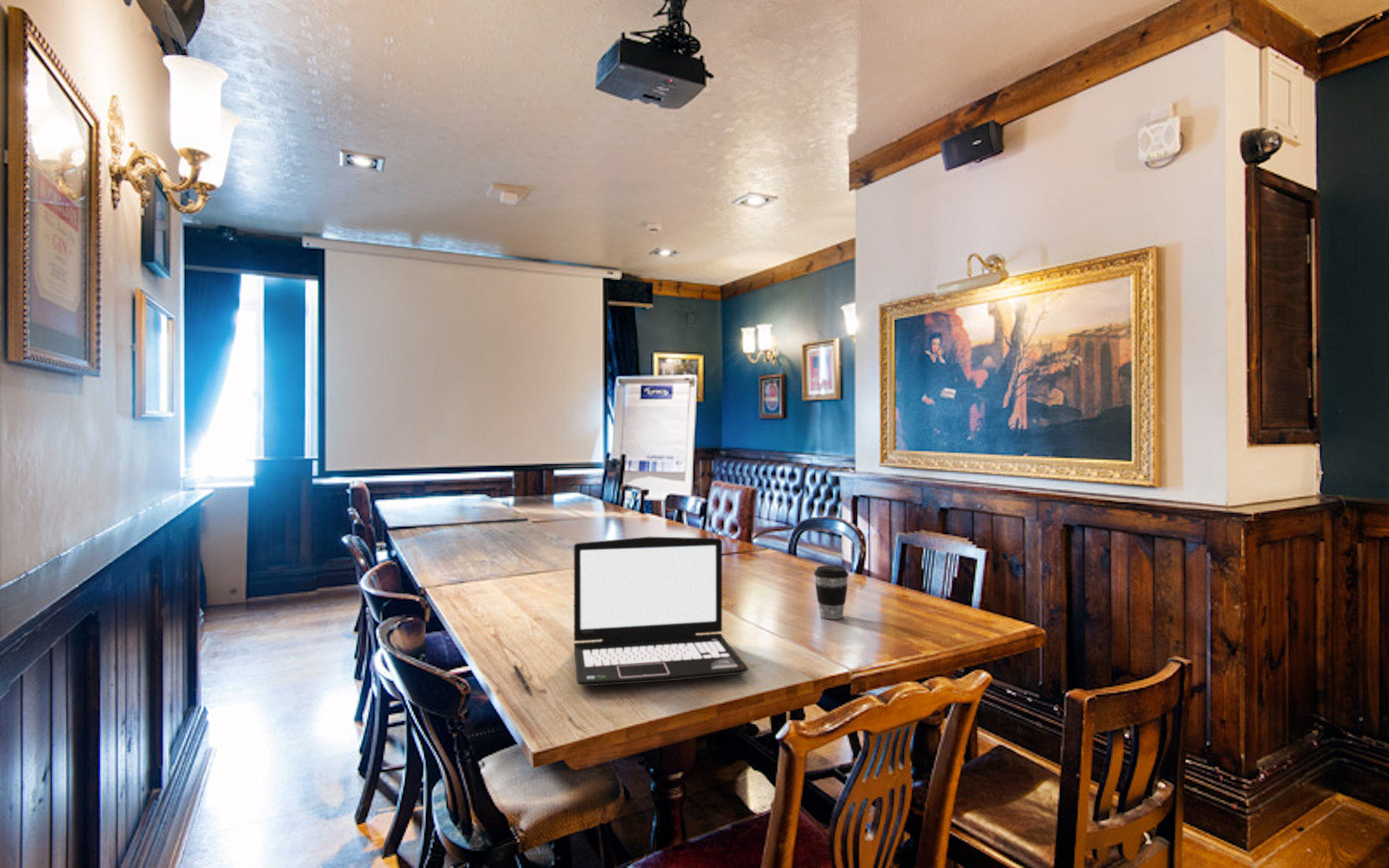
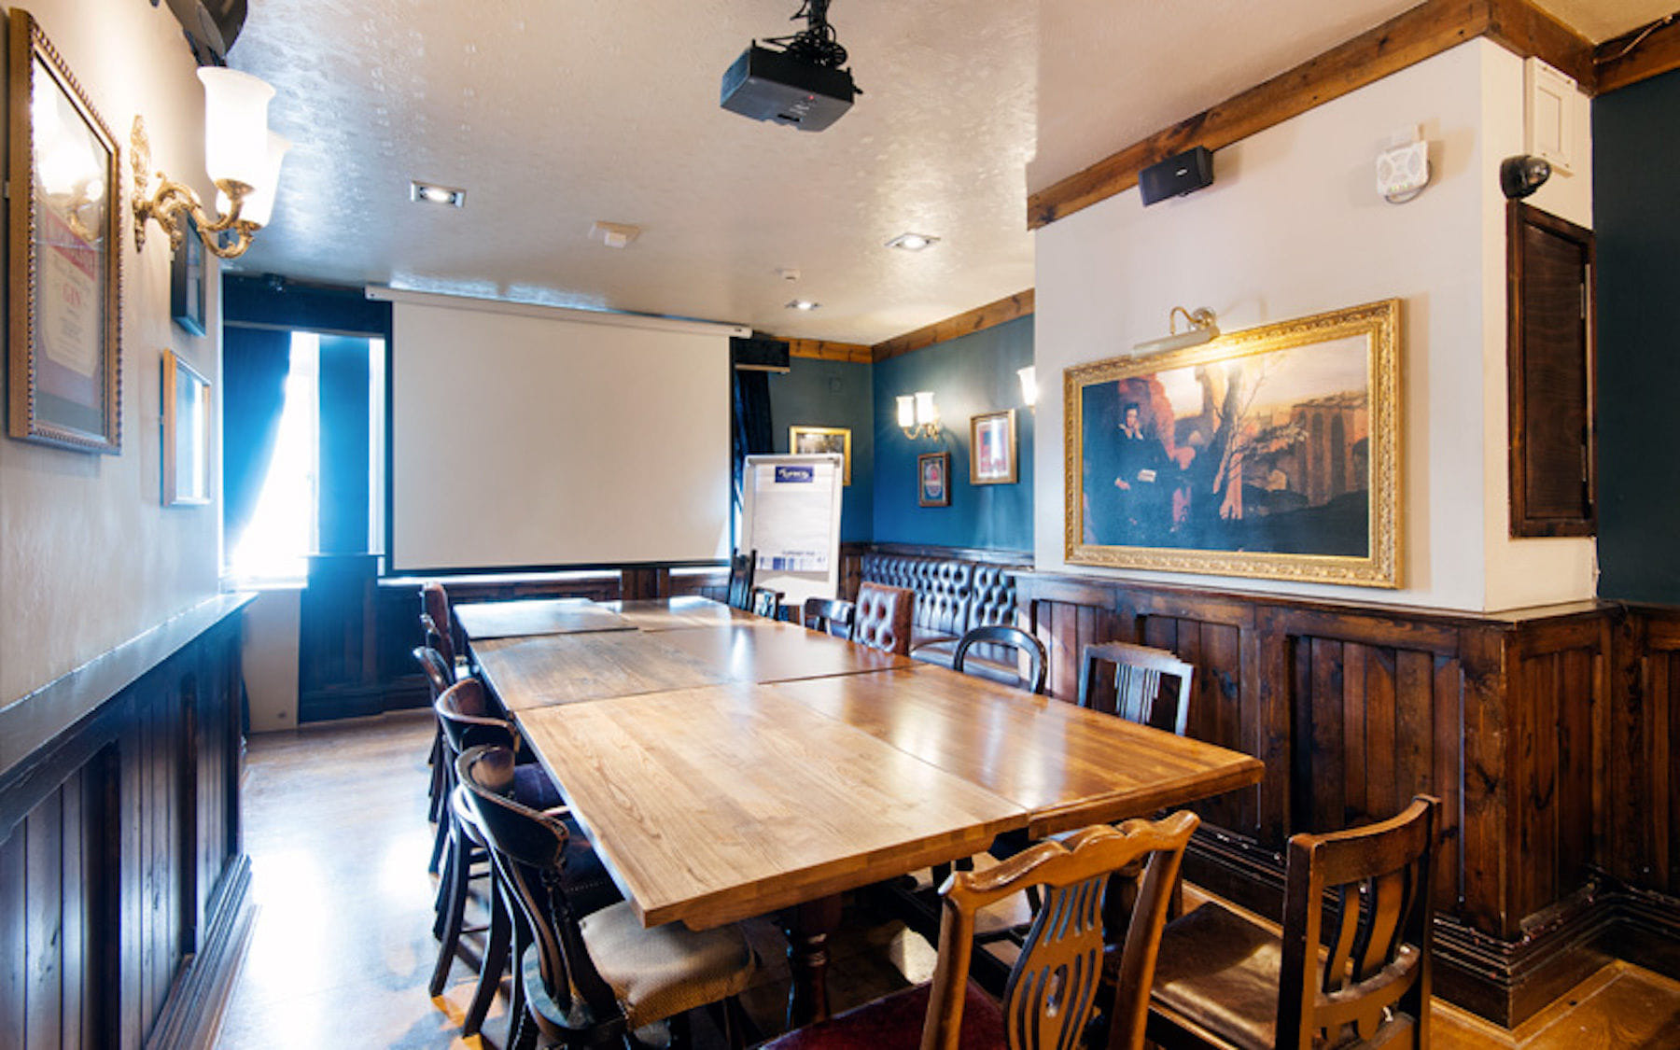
- laptop (657, 605)
- coffee cup (831, 592)
- pen (522, 677)
